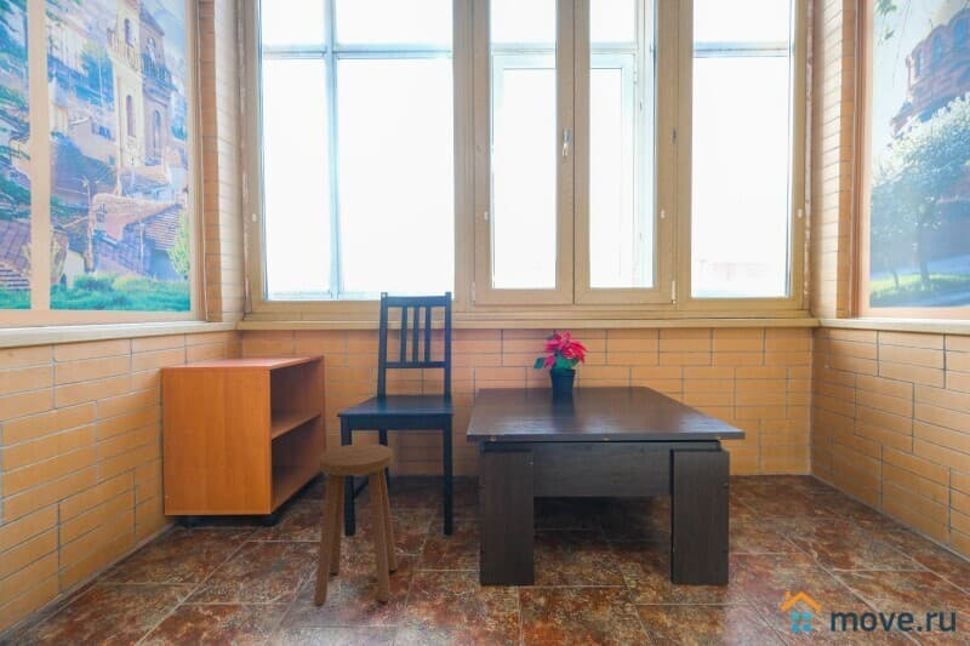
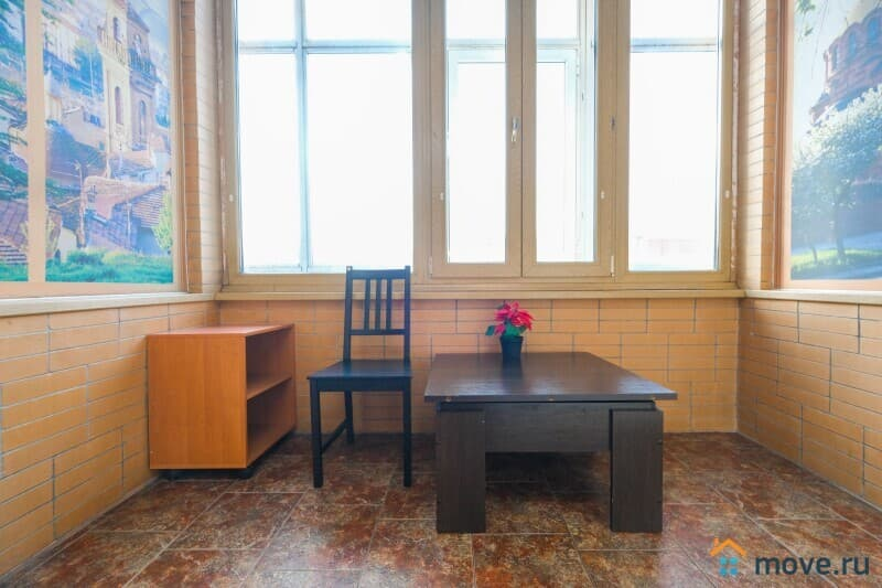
- stool (342, 519)
